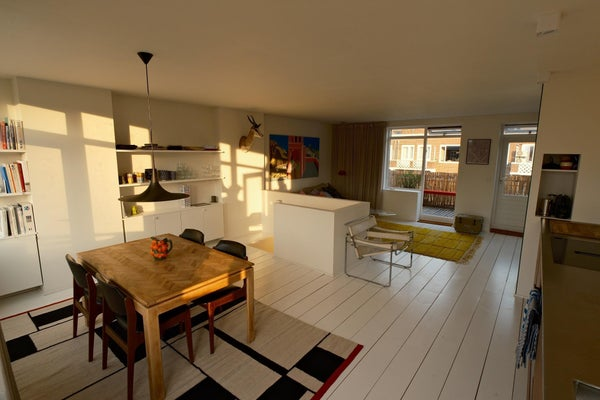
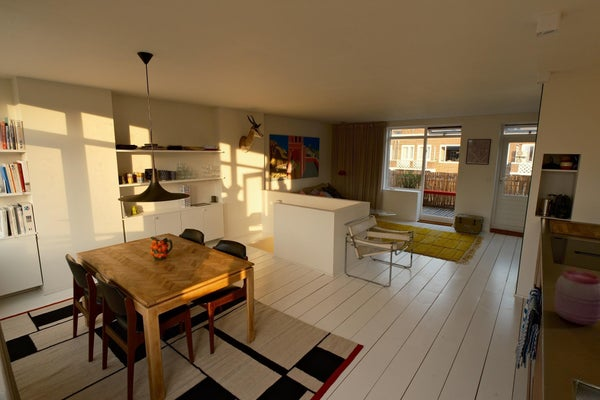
+ jar (578, 297)
